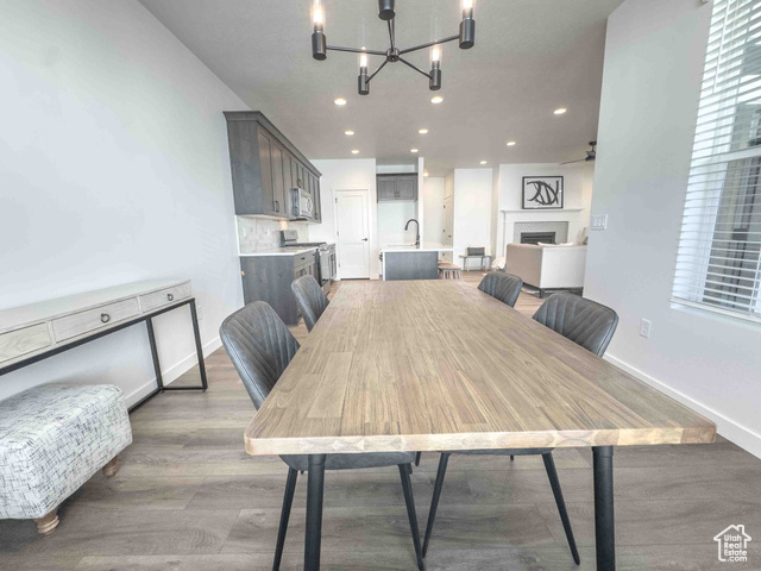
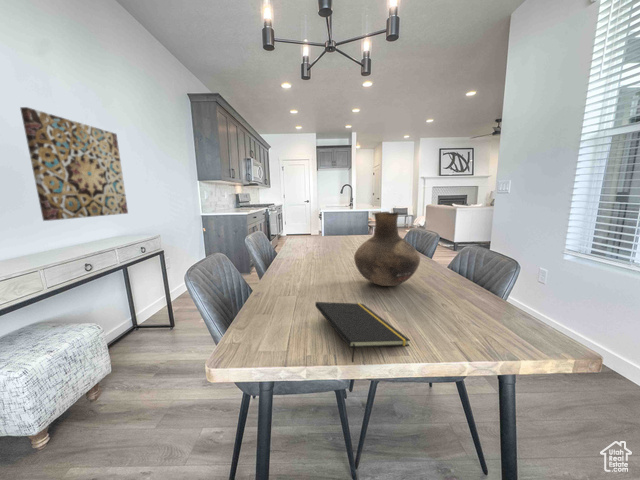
+ wall art (84, 171)
+ vase (386, 248)
+ notepad (357, 321)
